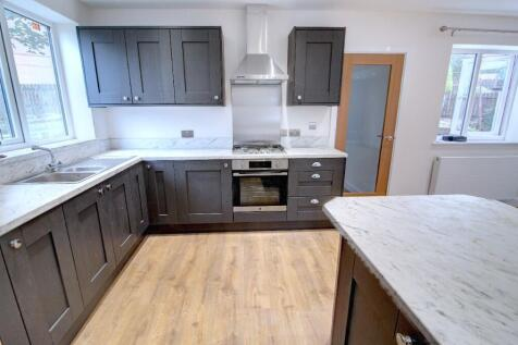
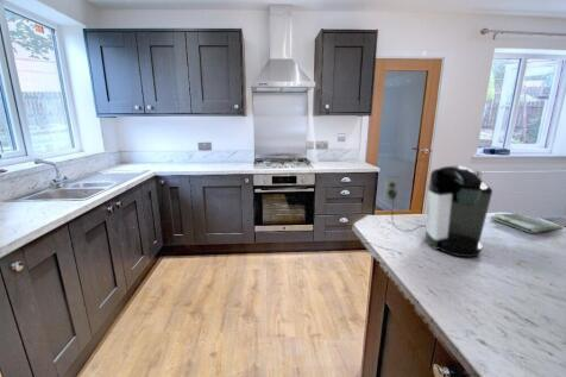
+ coffee maker (439, 207)
+ dish towel (524, 220)
